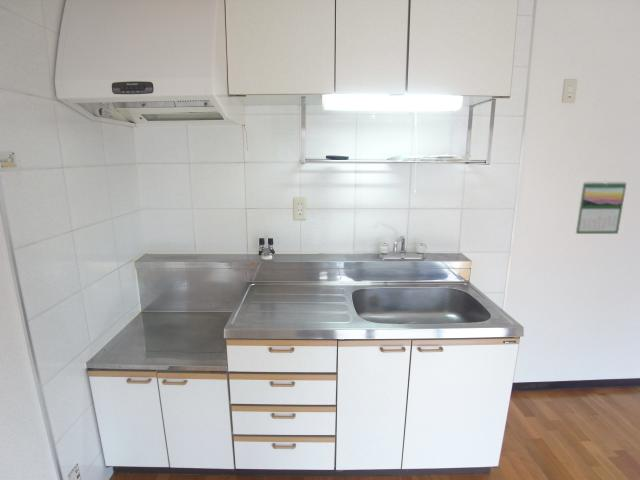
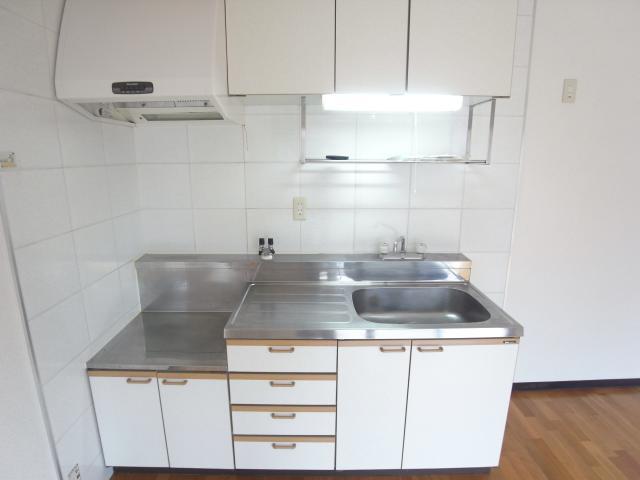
- calendar (600, 207)
